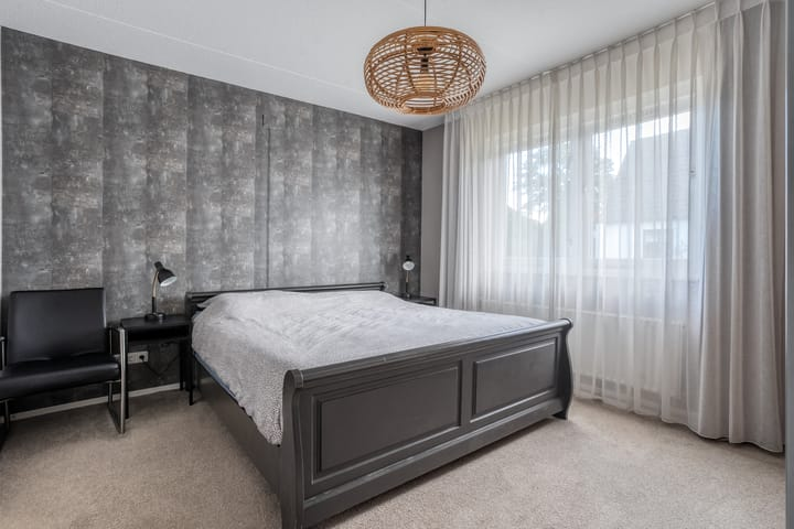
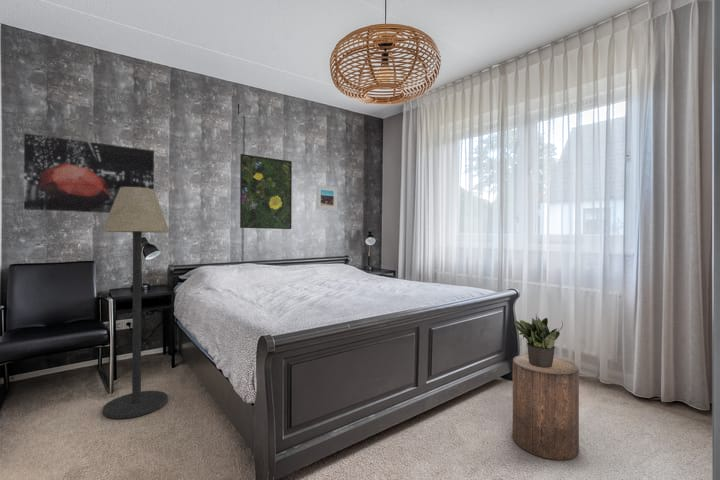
+ potted plant (537, 336)
+ wall art (94, 177)
+ floor lamp (137, 297)
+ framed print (327, 198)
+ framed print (266, 193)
+ stool (544, 402)
